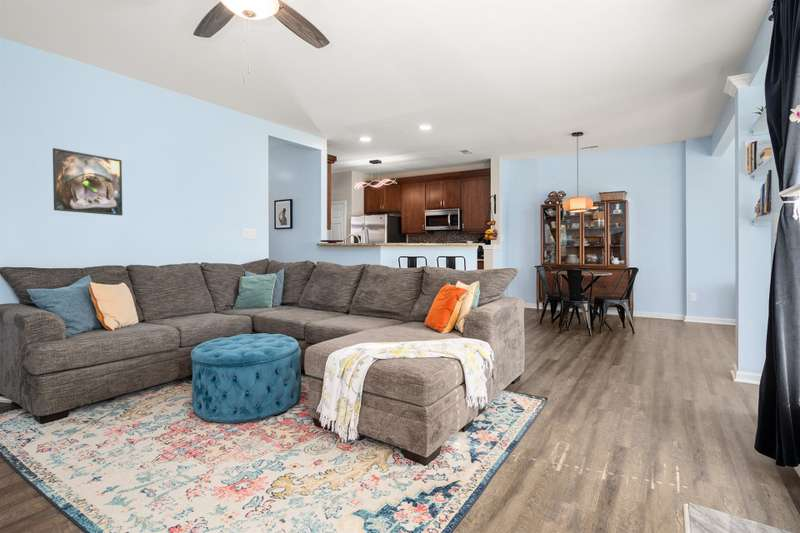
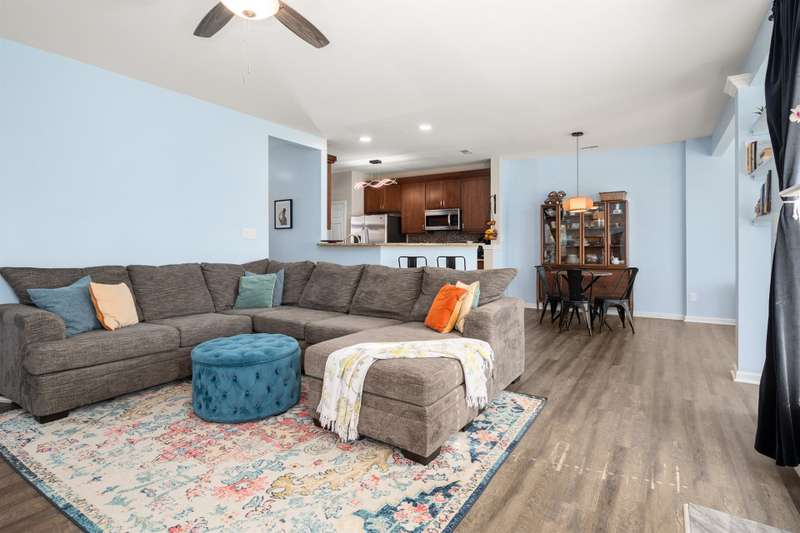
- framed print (89, 183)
